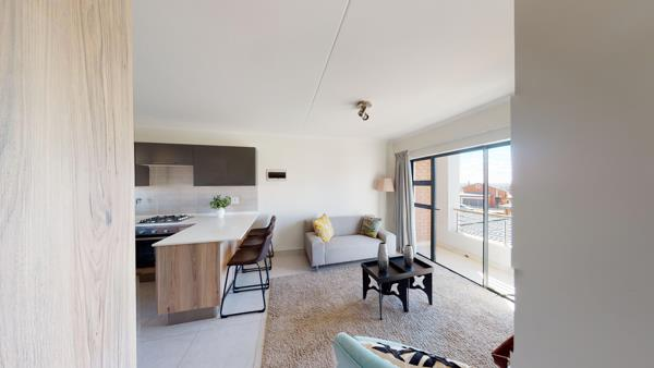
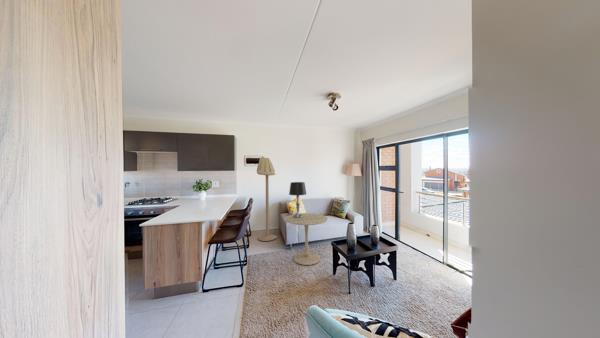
+ table lamp (297, 199)
+ floor lamp (266, 196)
+ side table (306, 238)
